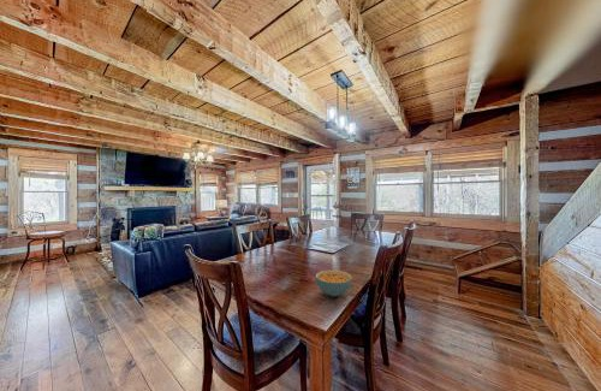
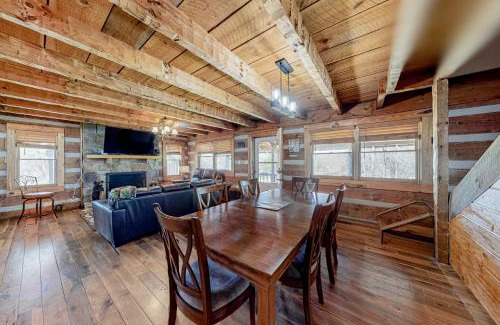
- cereal bowl (333, 284)
